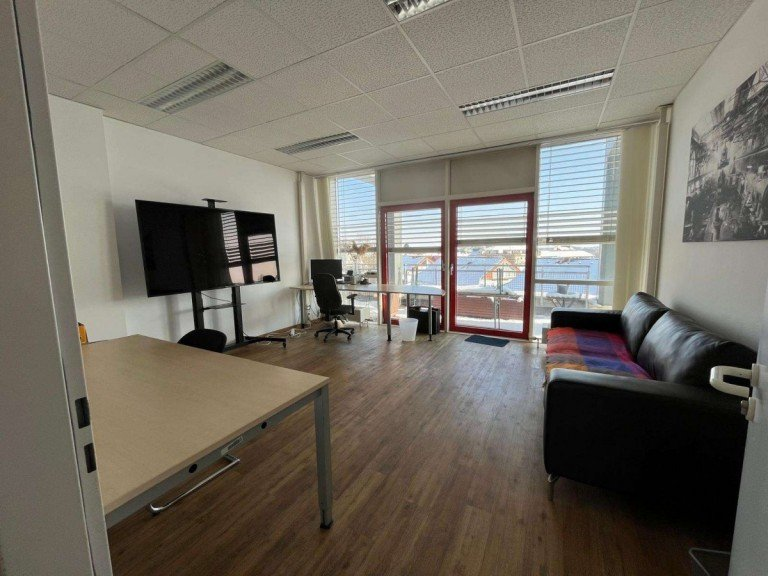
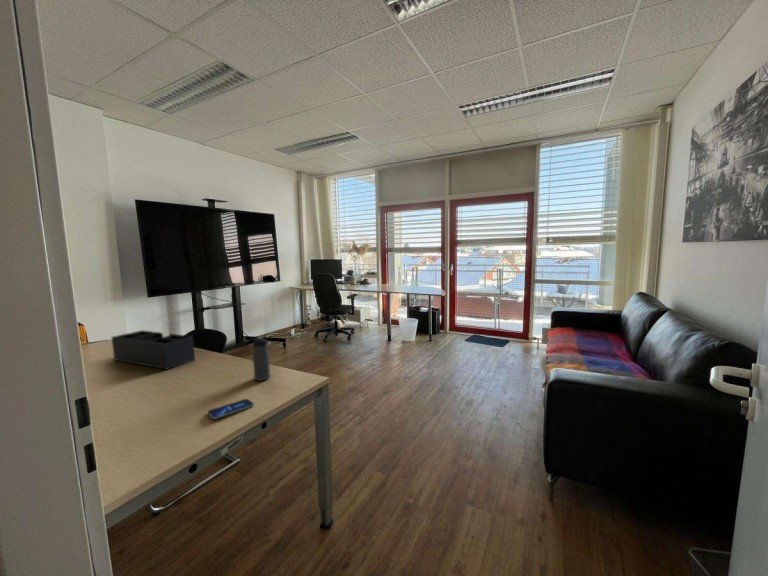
+ smartphone (231, 408)
+ desk organizer (153, 348)
+ water bottle (261, 357)
